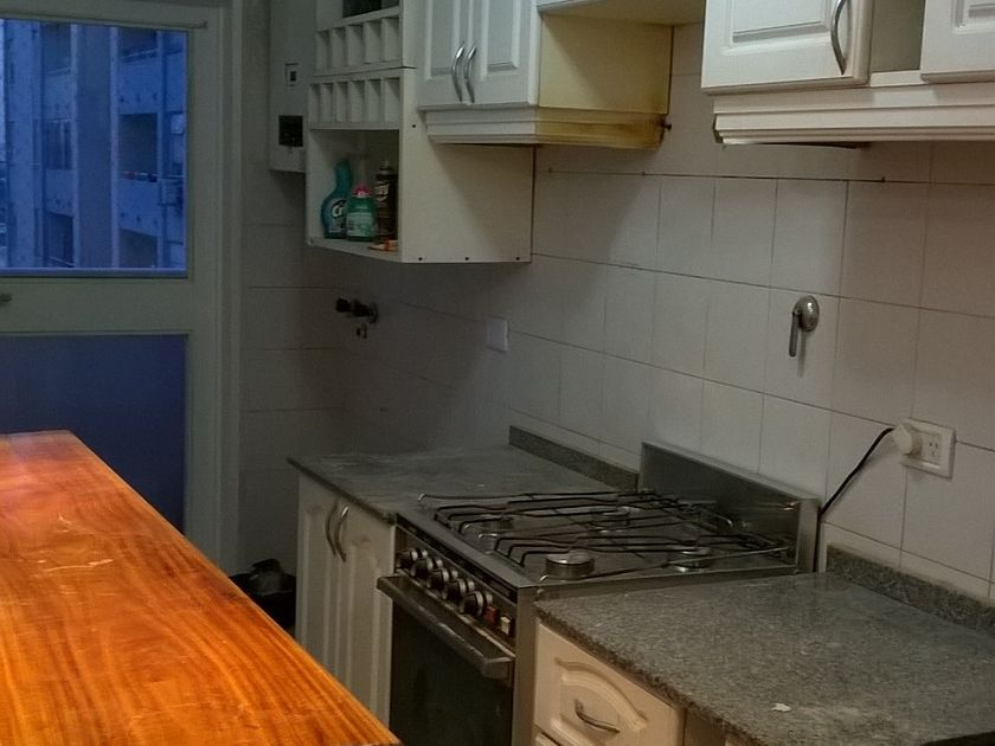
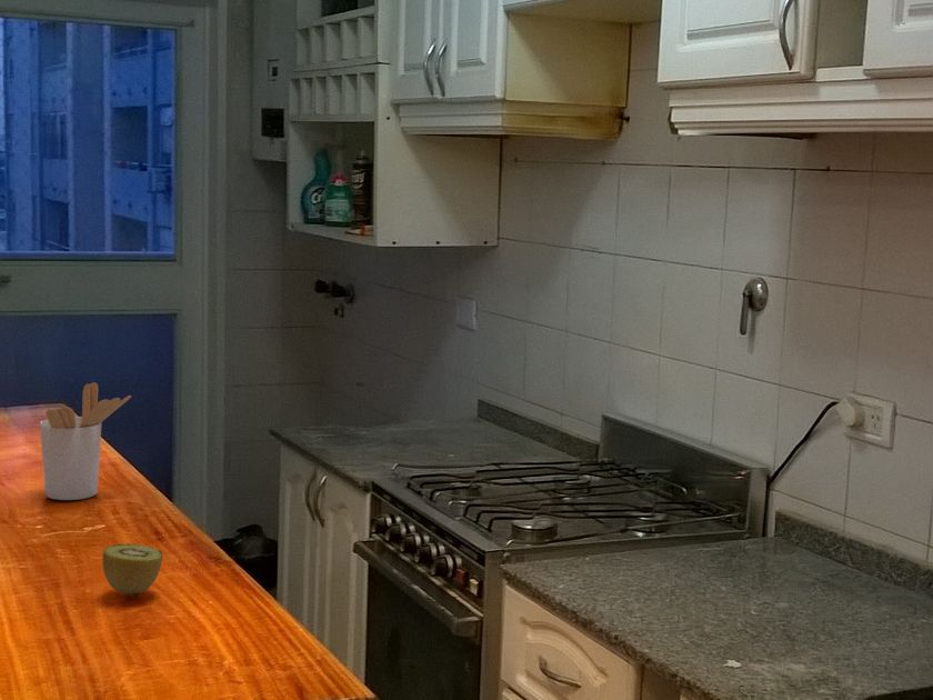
+ utensil holder (84, 442)
+ fruit (132, 571)
